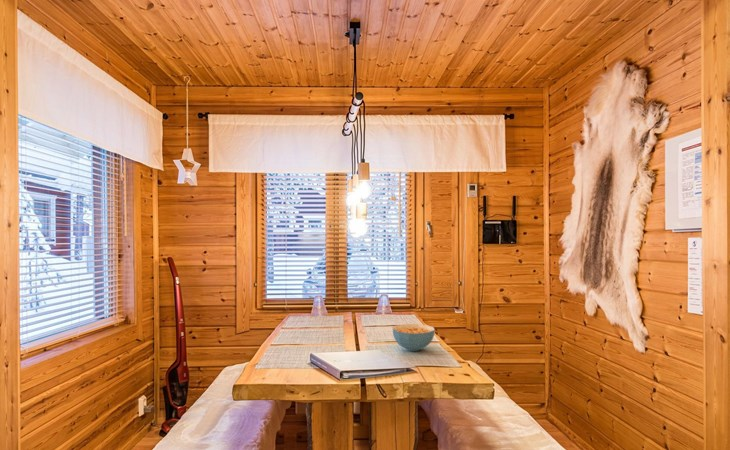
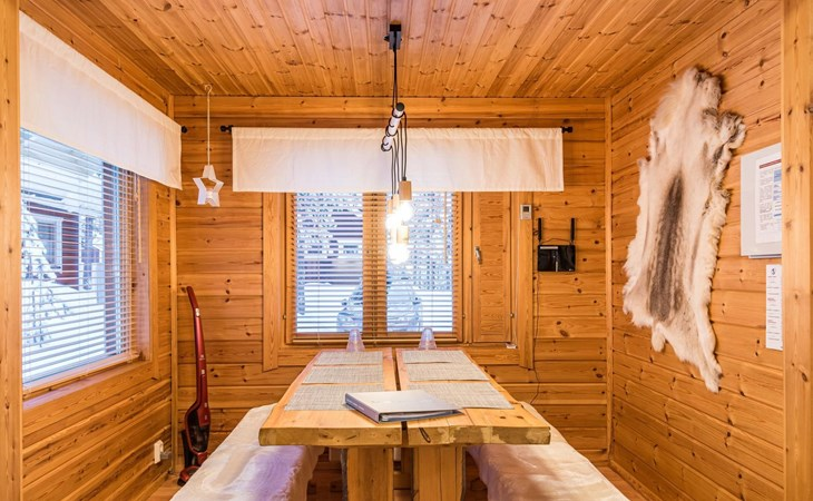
- cereal bowl (413, 338)
